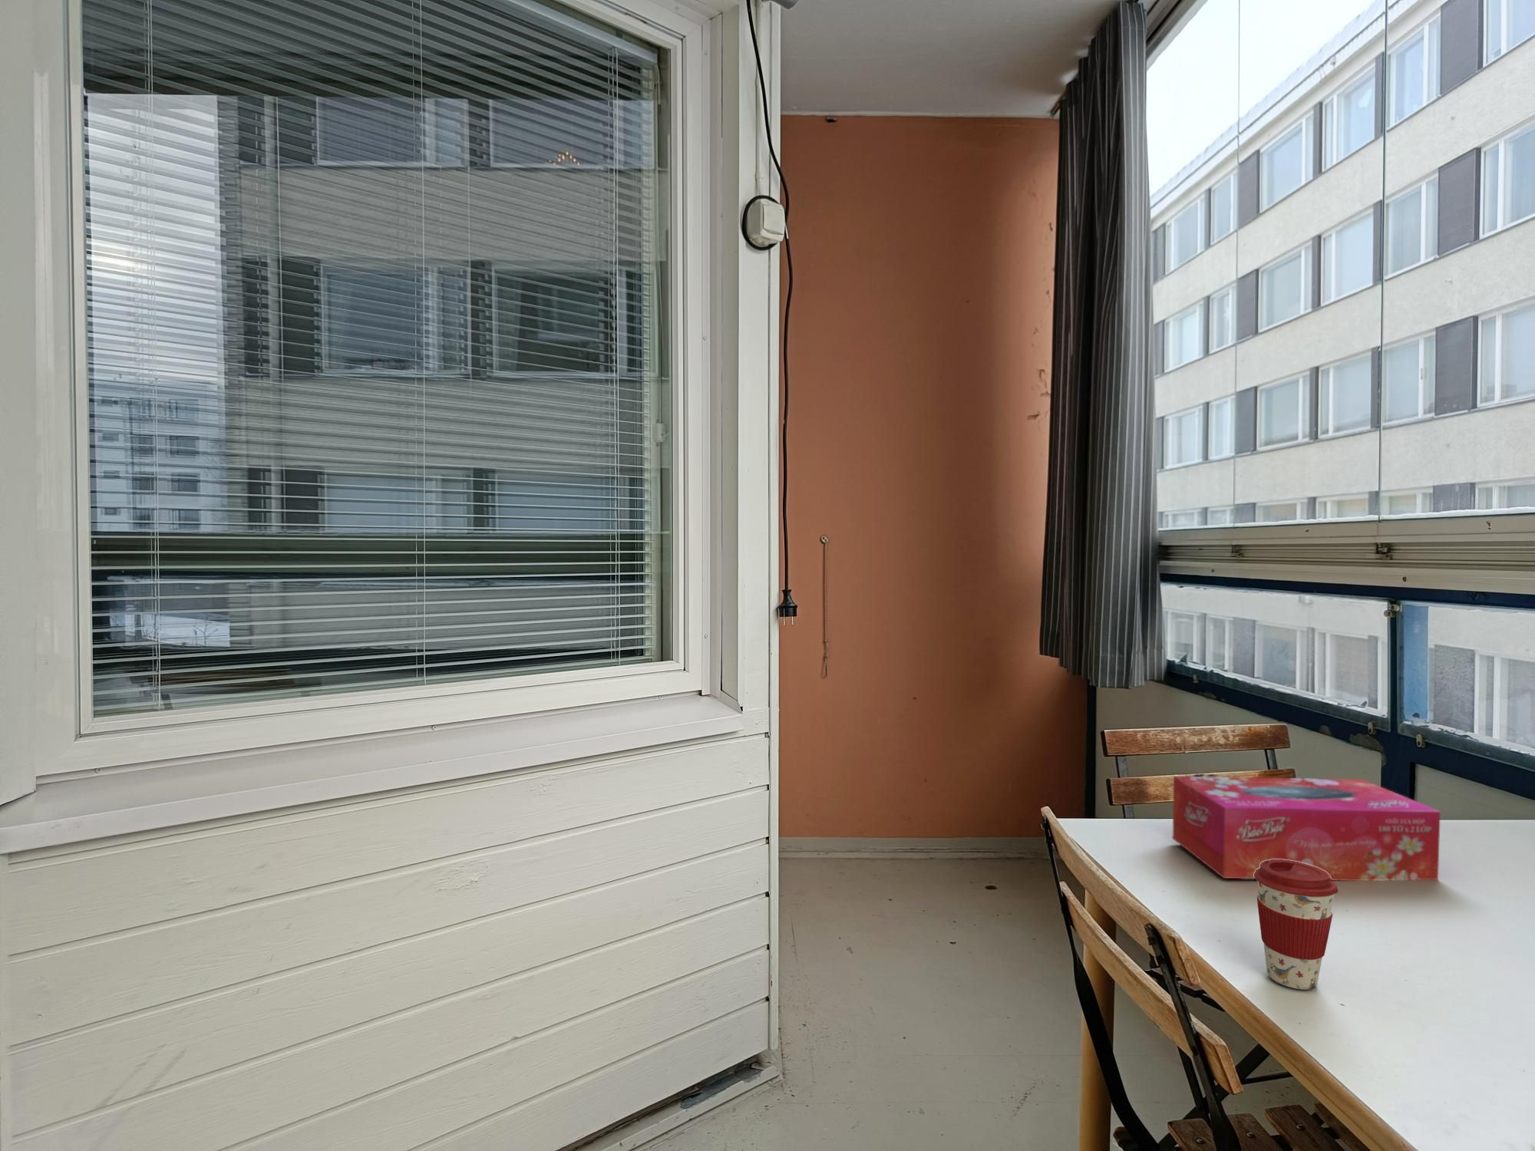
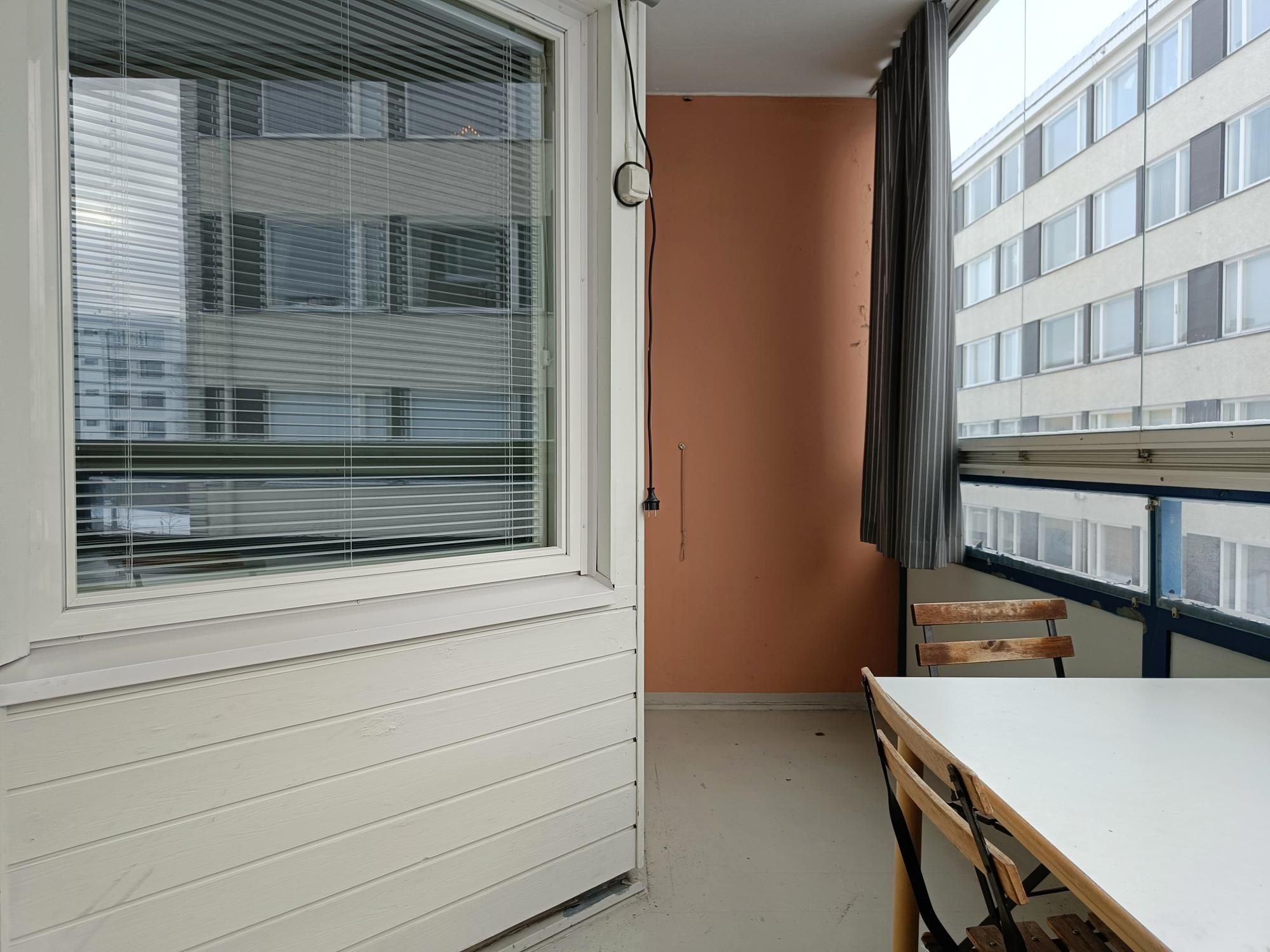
- tissue box (1297, 826)
- coffee cup (1293, 924)
